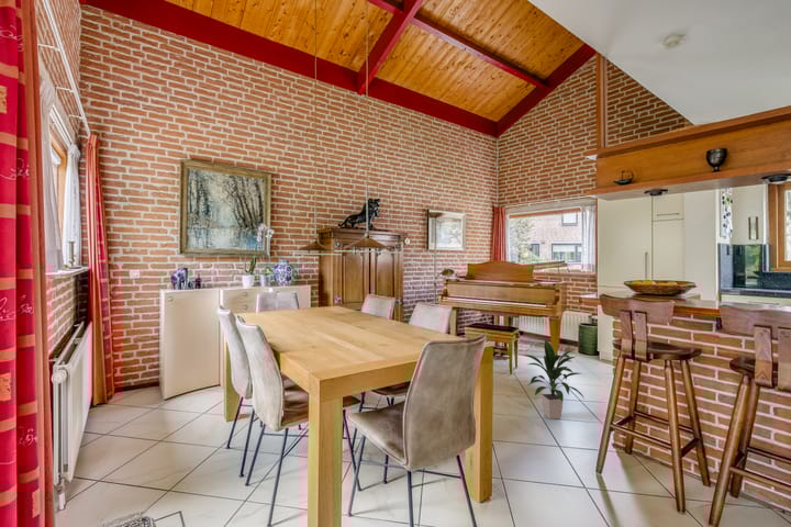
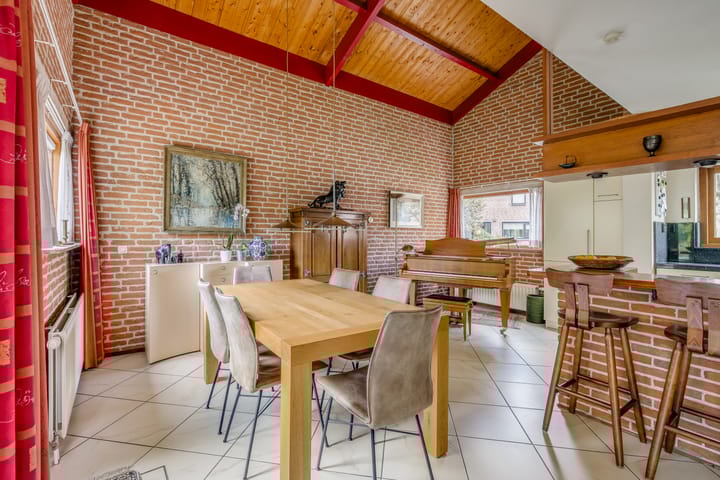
- indoor plant (555, 379)
